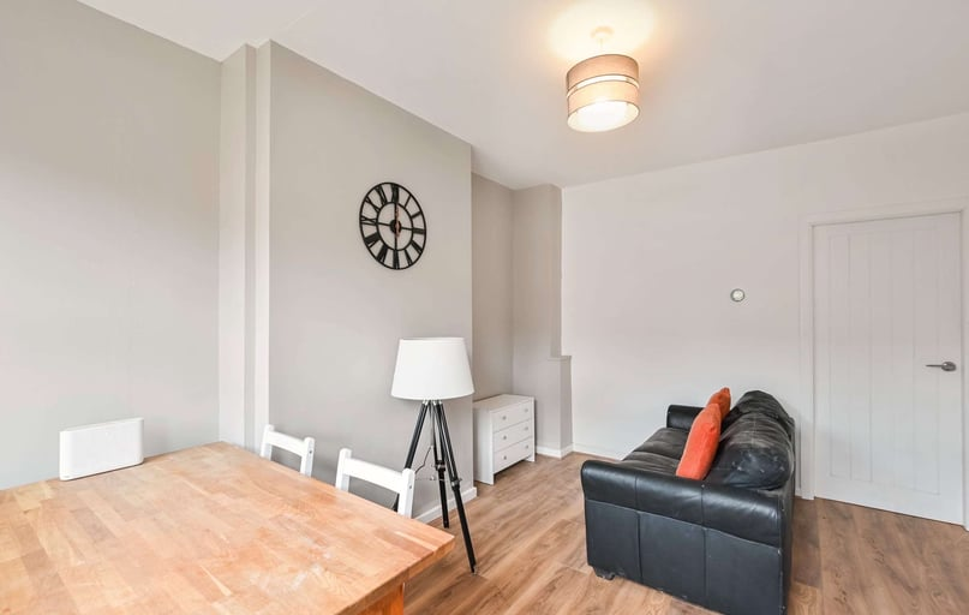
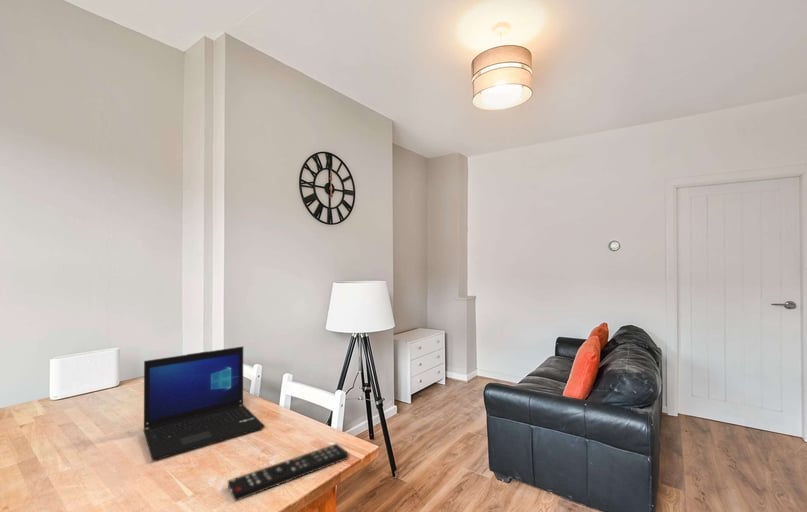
+ laptop (204, 395)
+ remote control (291, 468)
